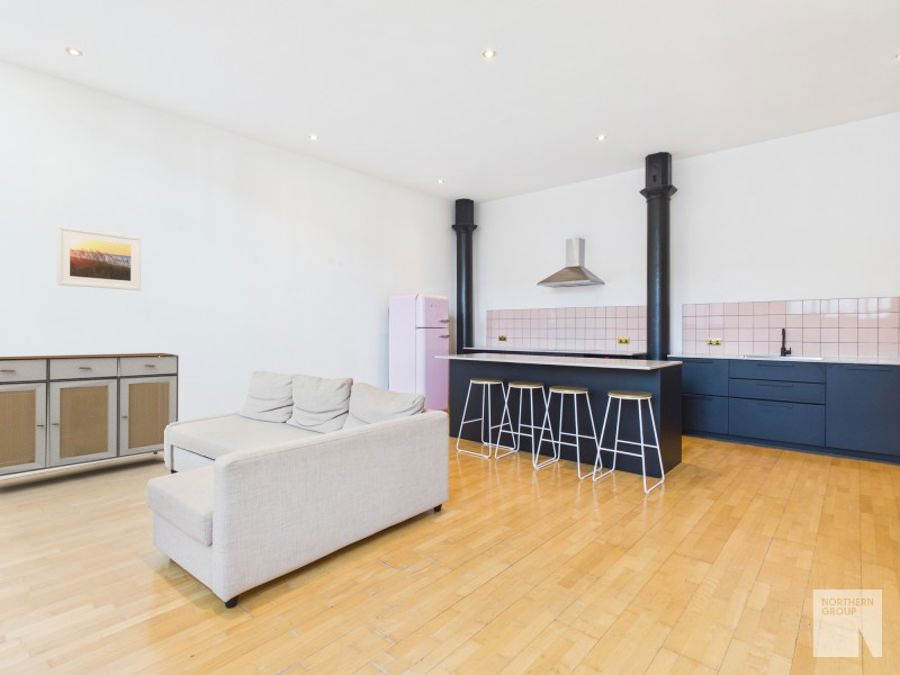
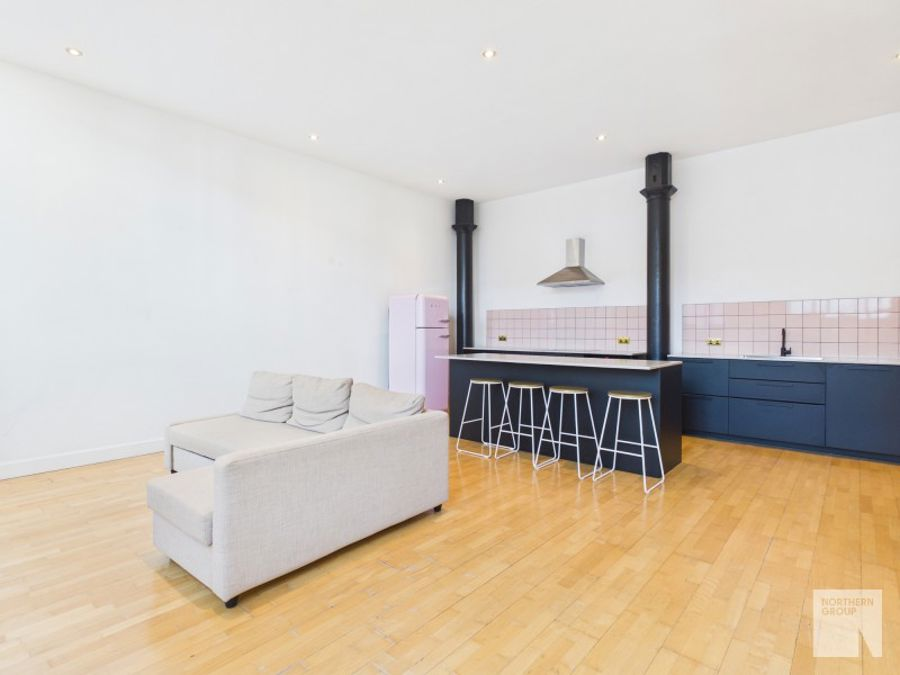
- sideboard (78, 414)
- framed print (101, 259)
